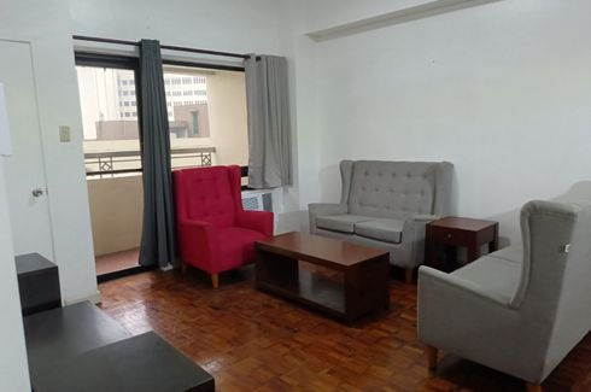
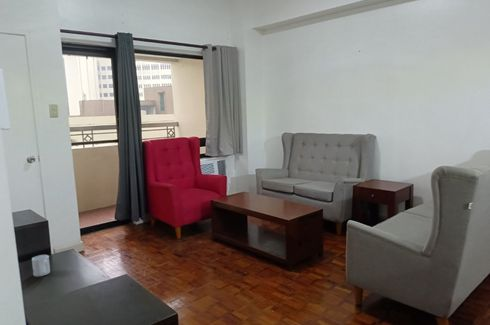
+ mug (42, 266)
